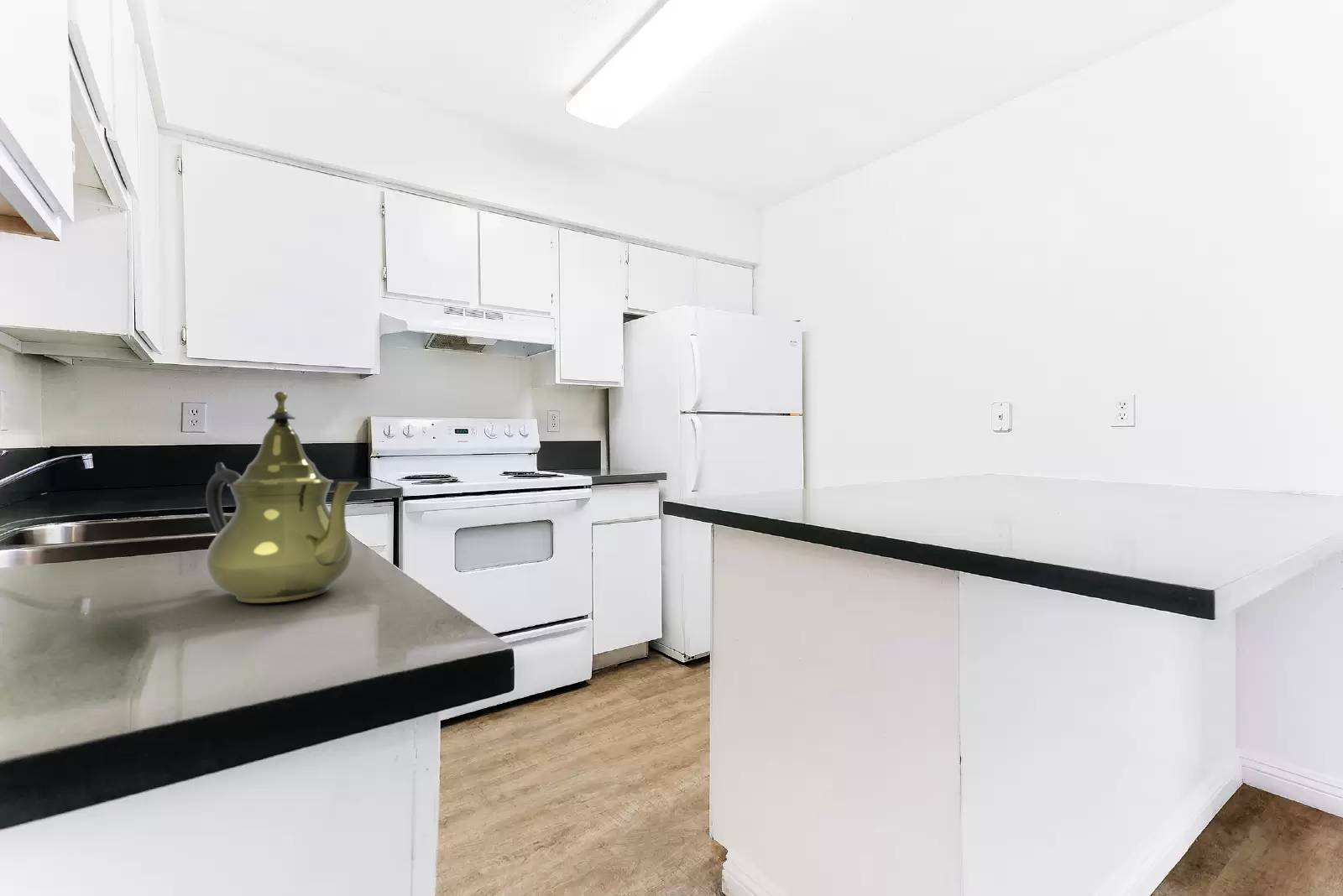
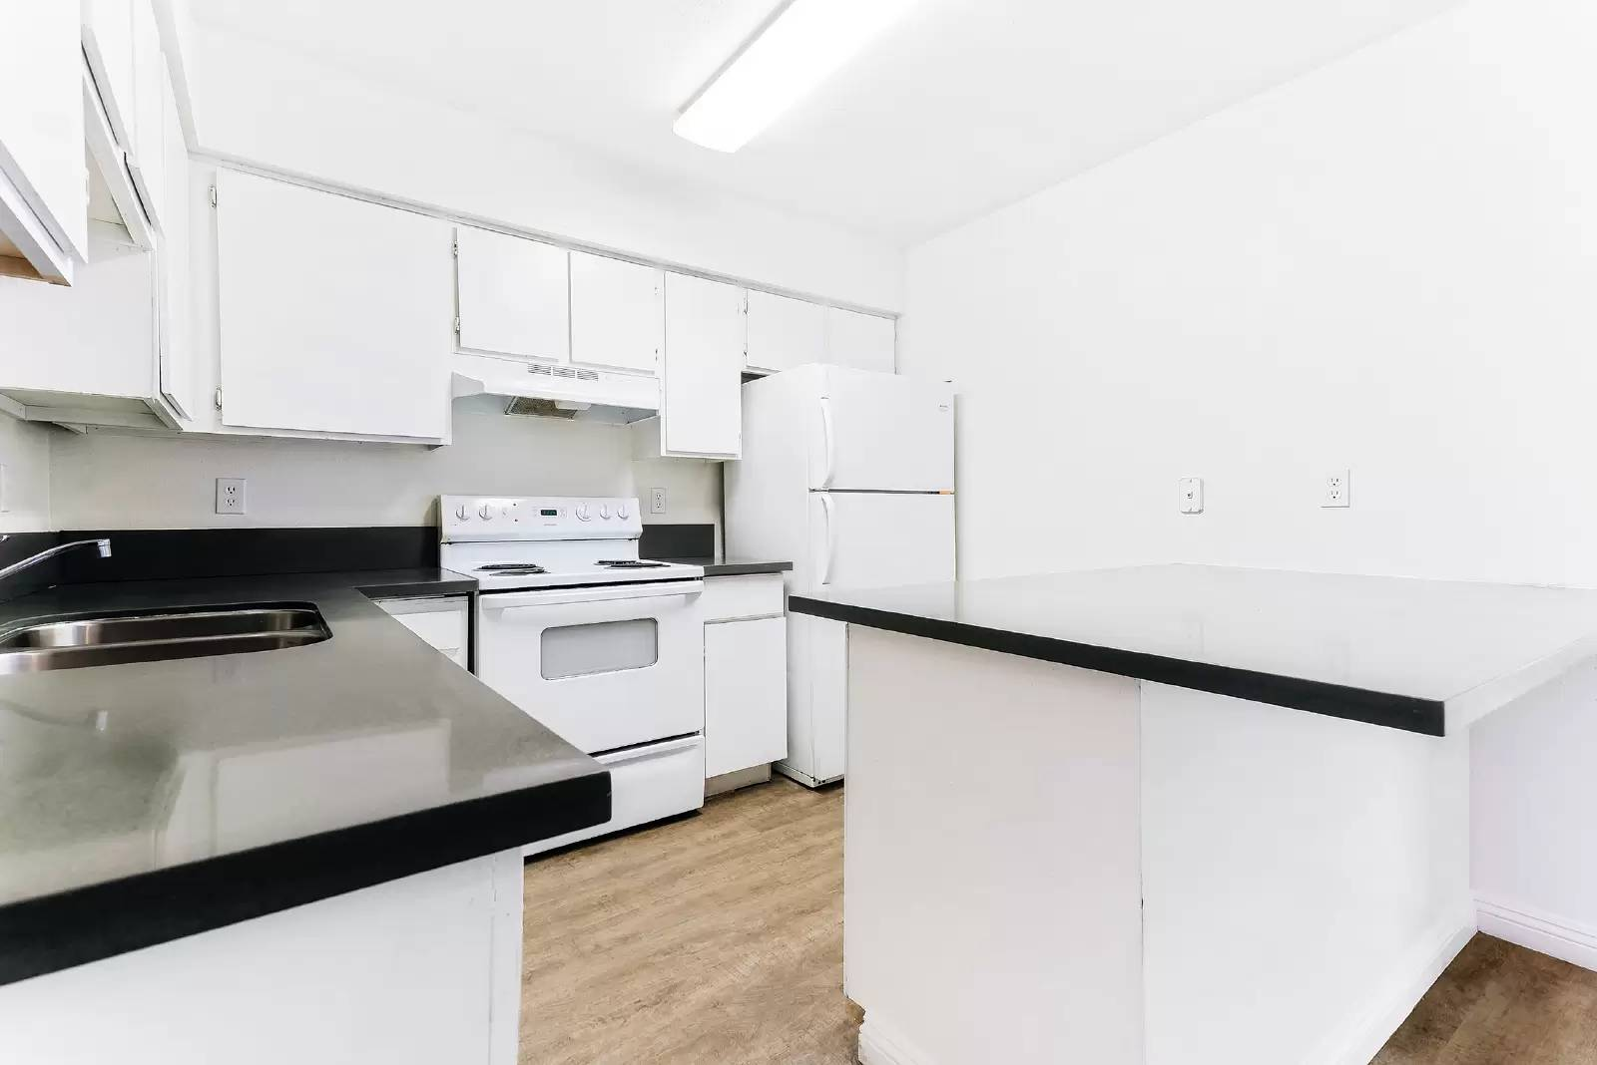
- teapot (278, 492)
